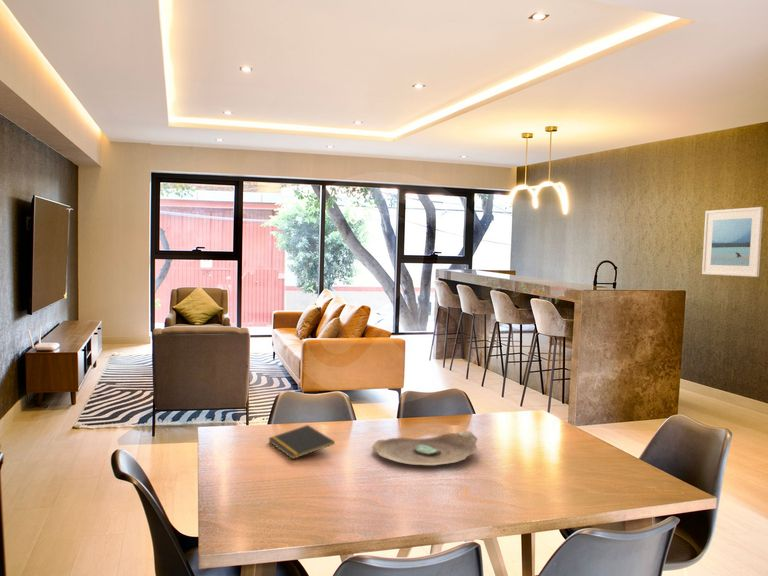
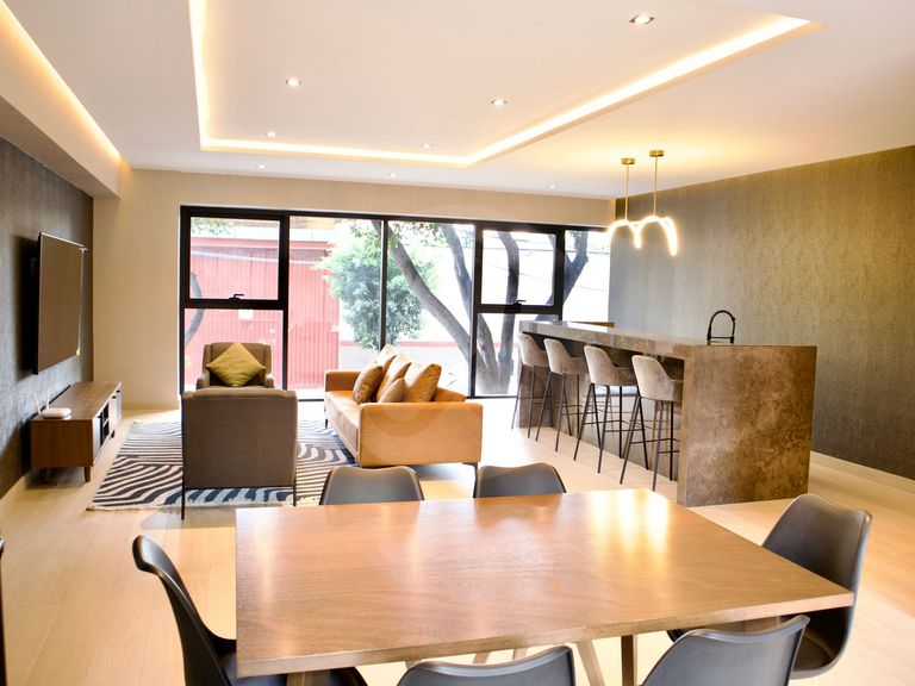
- notepad (300, 441)
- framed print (730, 242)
- decorative bowl (426, 445)
